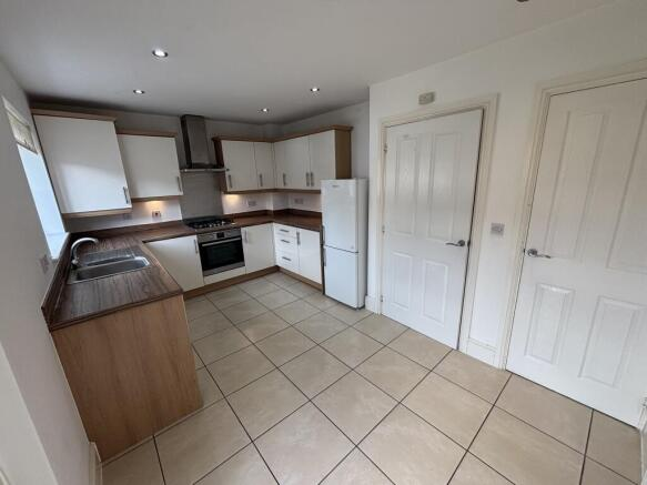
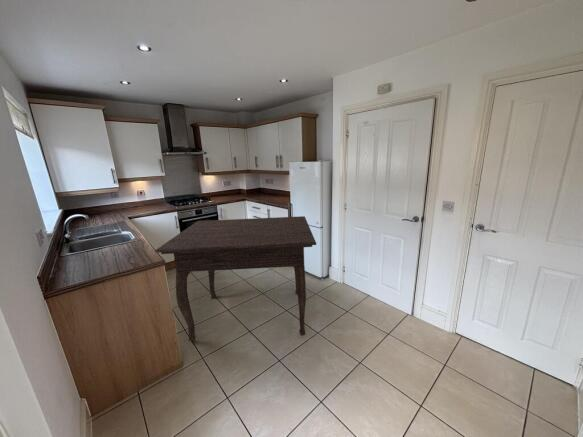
+ dining table (249, 268)
